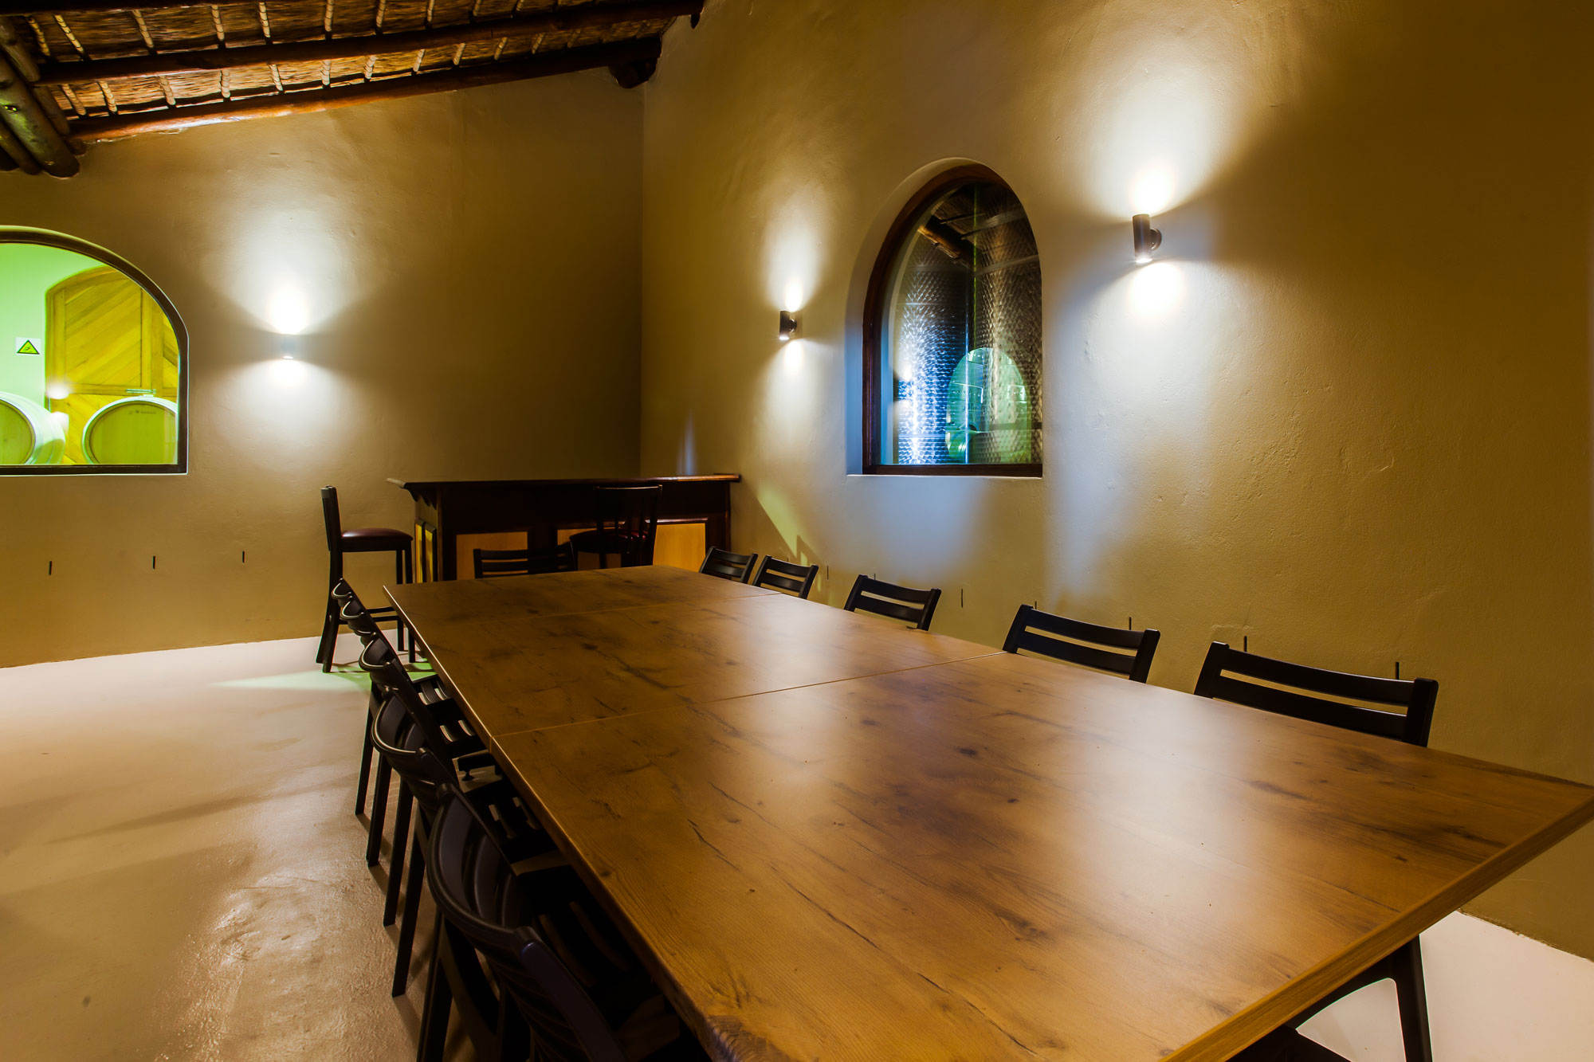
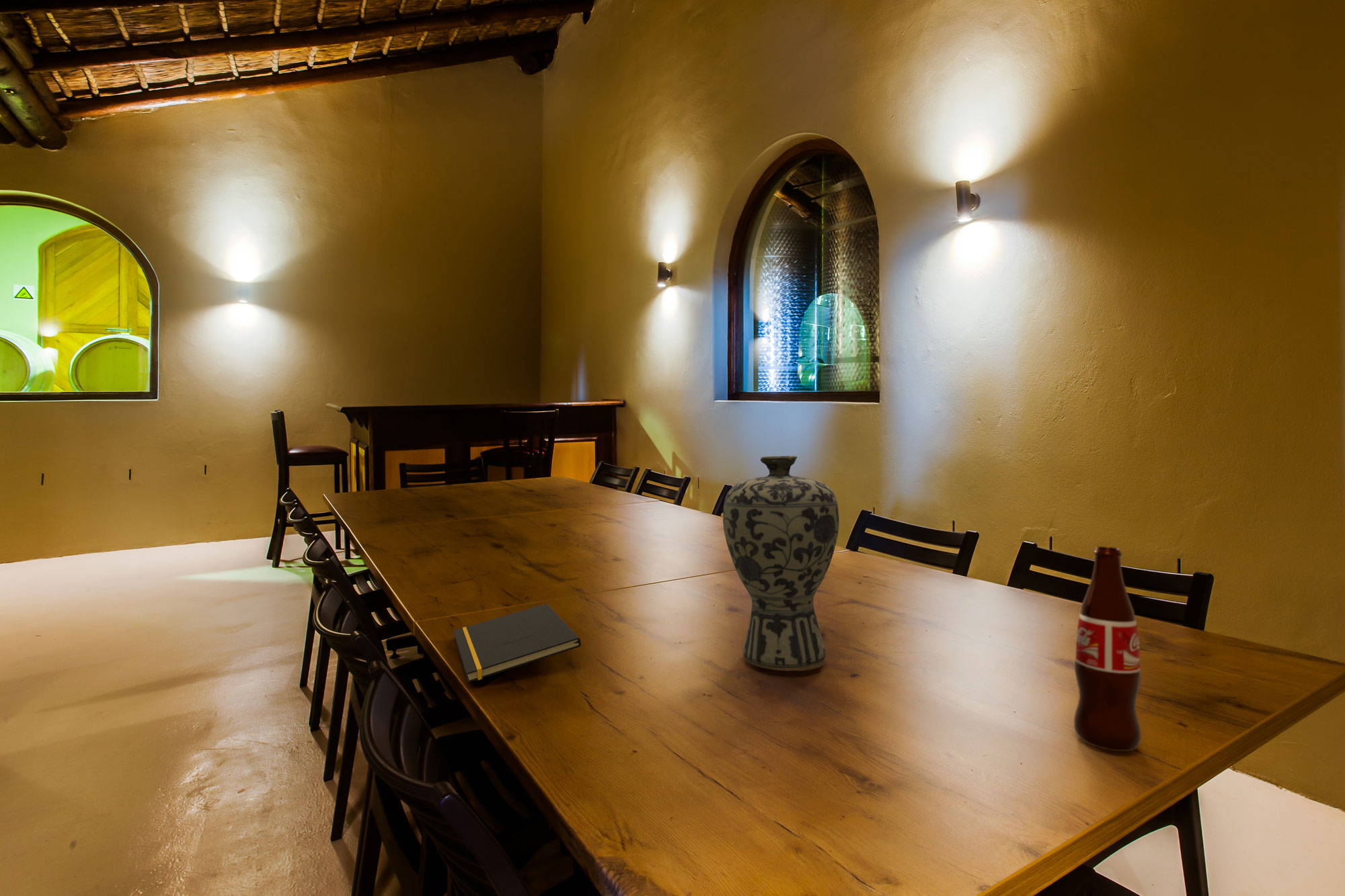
+ notepad (512, 638)
+ vase (780, 557)
+ bottle (1107, 645)
